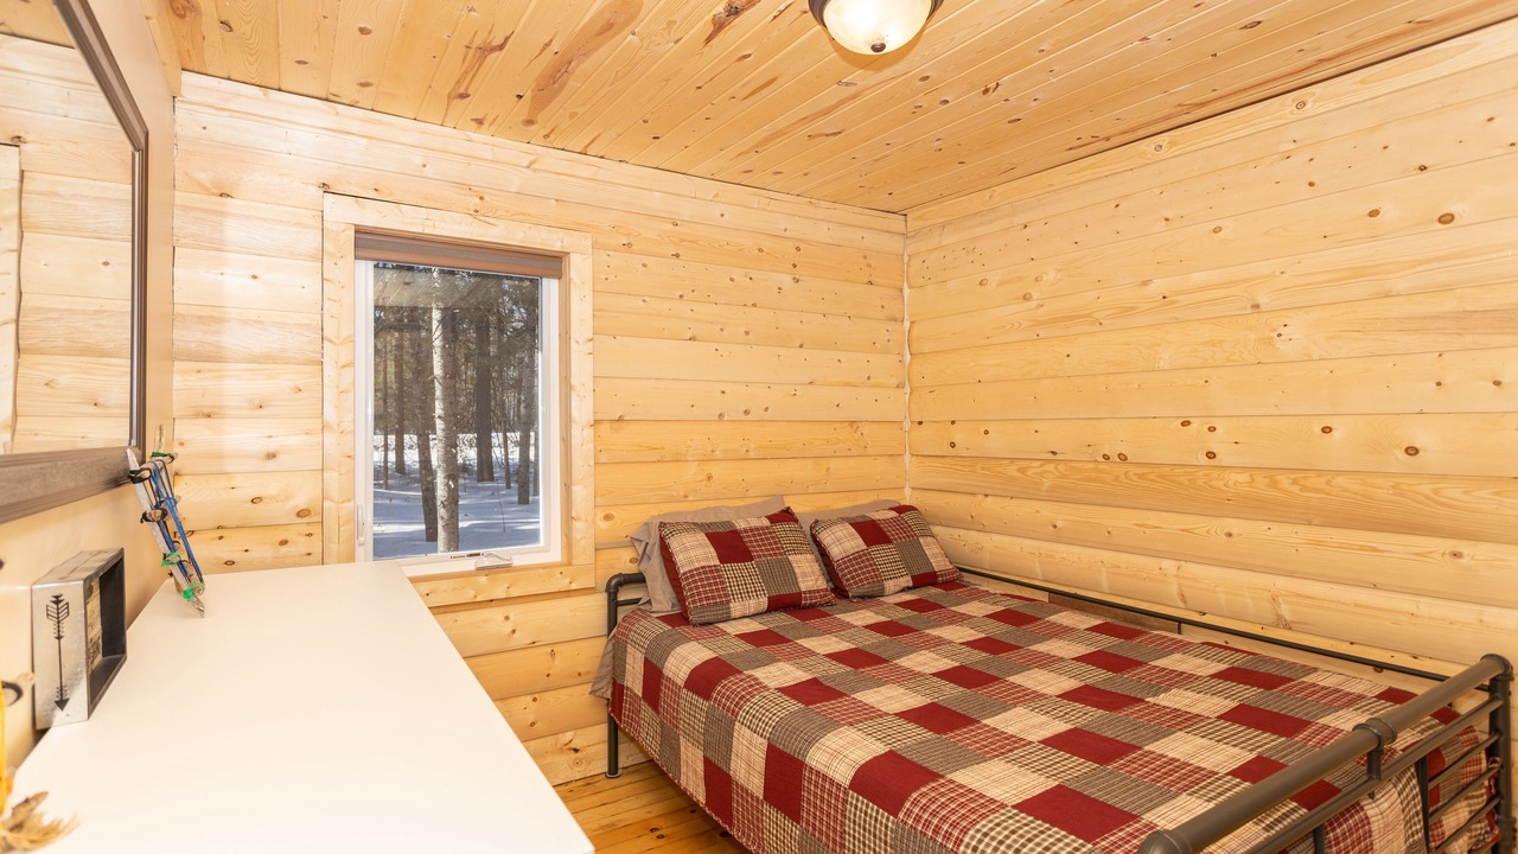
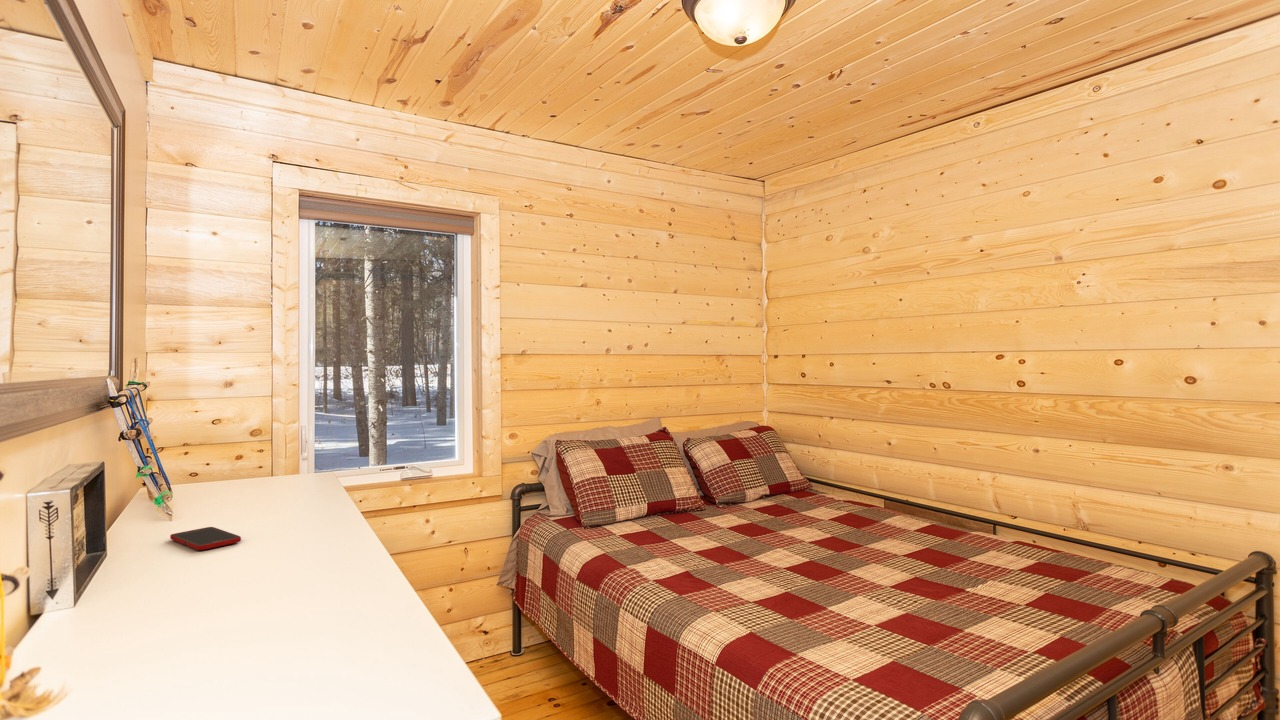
+ cell phone (205, 538)
